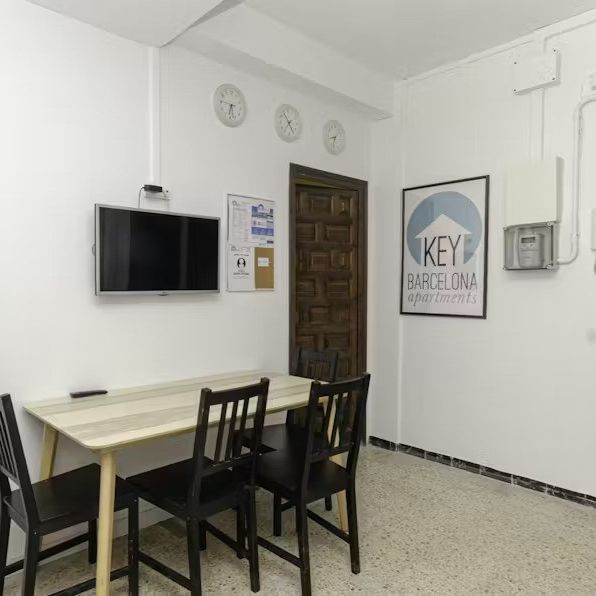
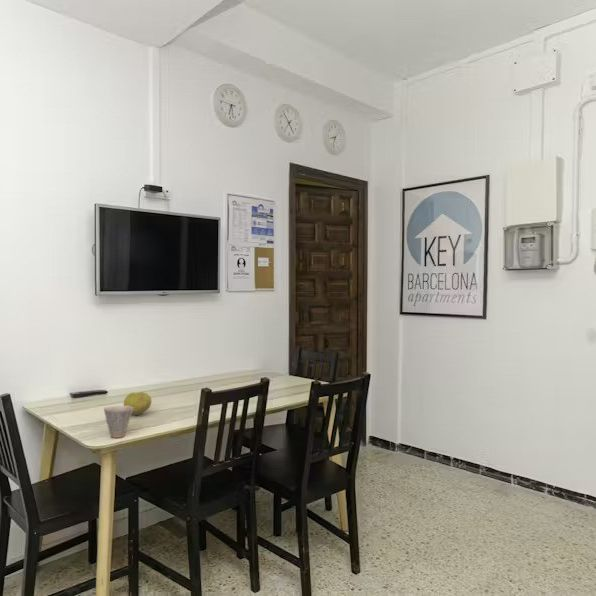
+ fruit (137, 403)
+ cup (118, 421)
